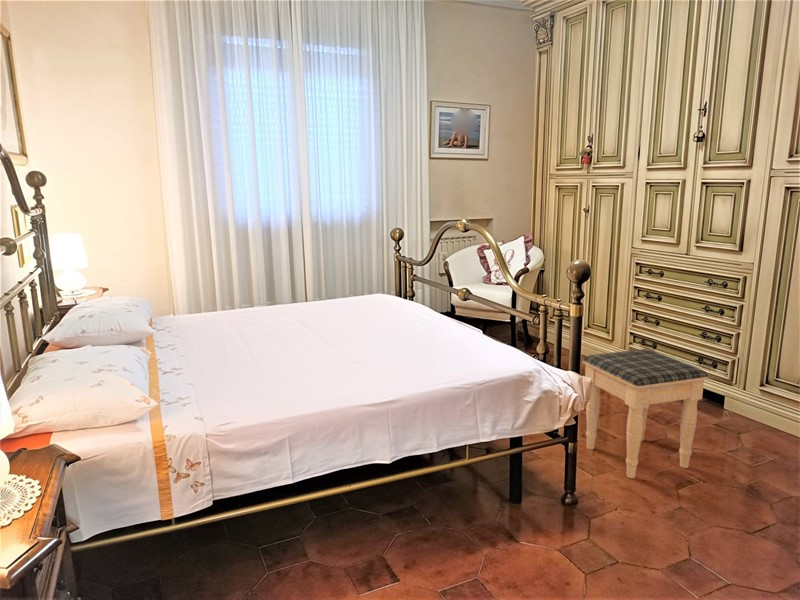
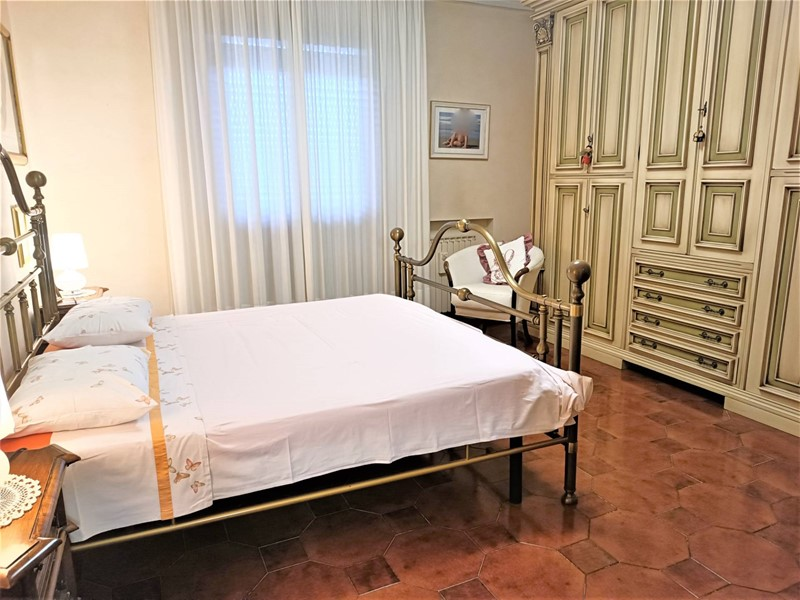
- footstool (639, 409)
